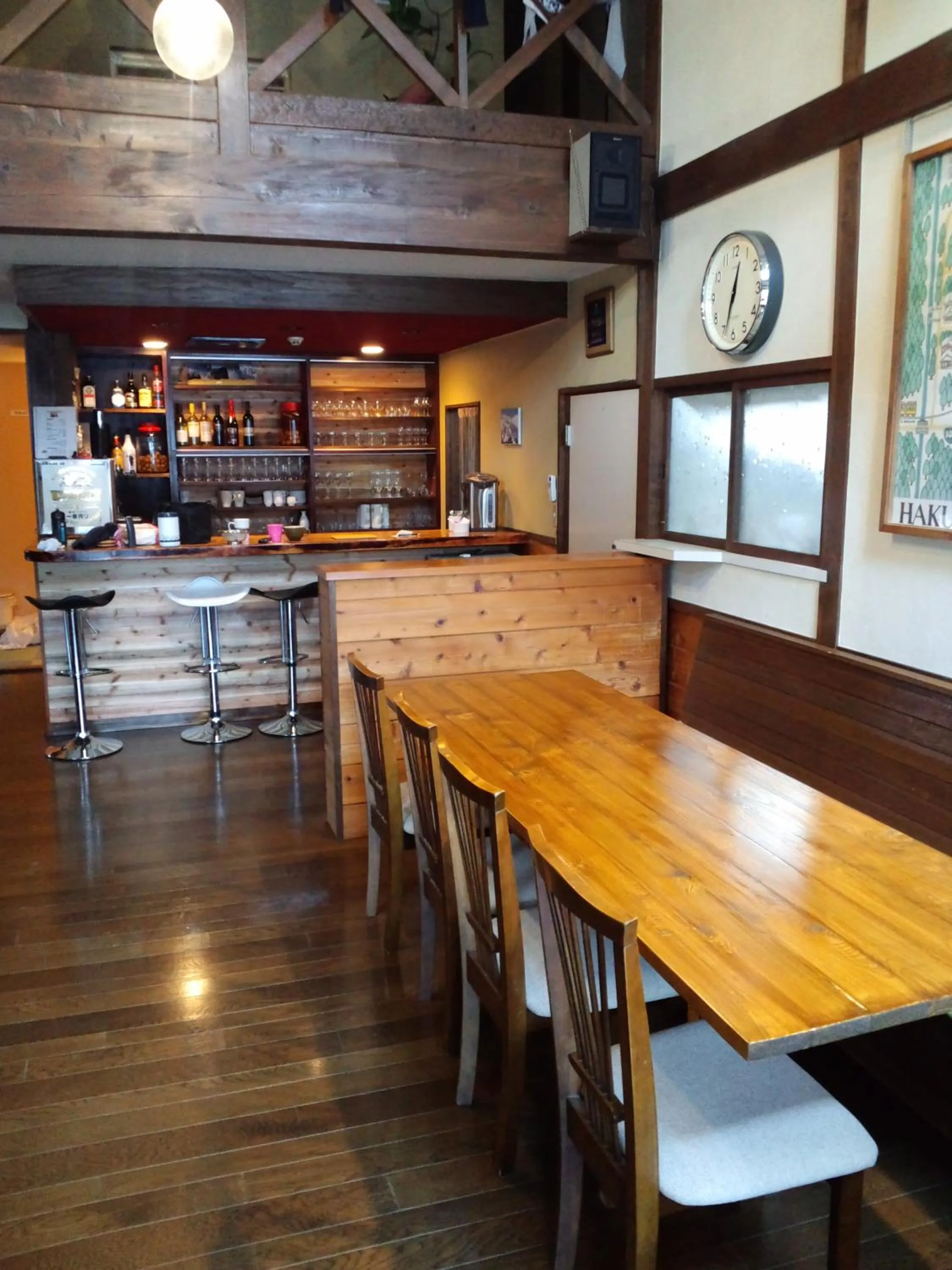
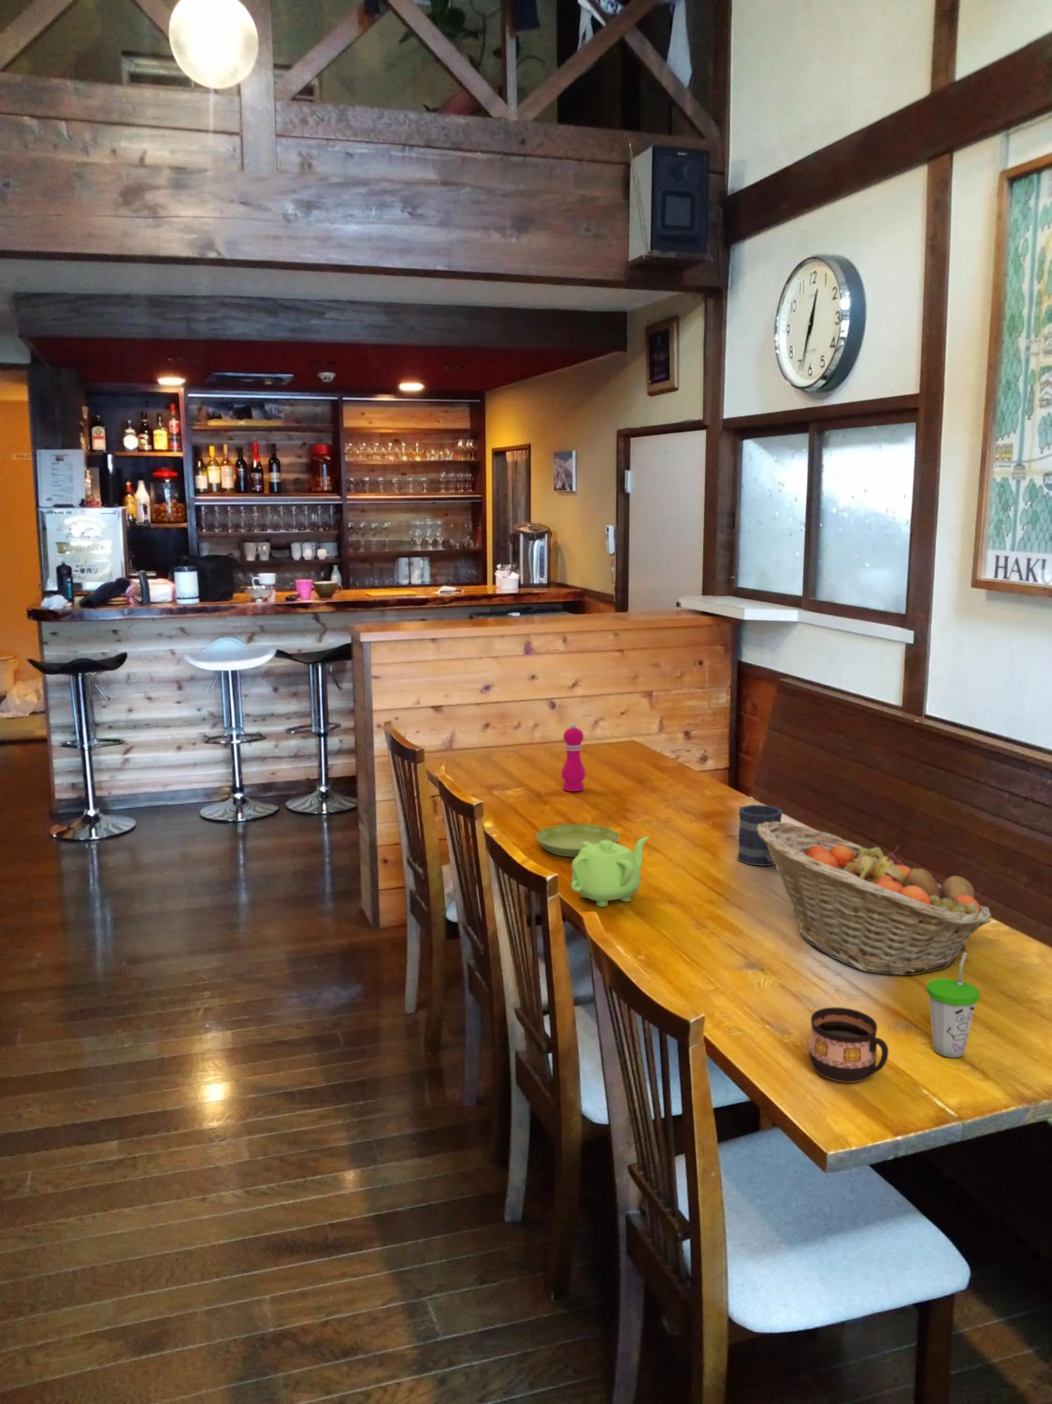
+ mug (761, 838)
+ fruit basket (866, 888)
+ cup (844, 1047)
+ teapot (611, 869)
+ cup (951, 1006)
+ saucer (578, 841)
+ pepper mill (574, 756)
